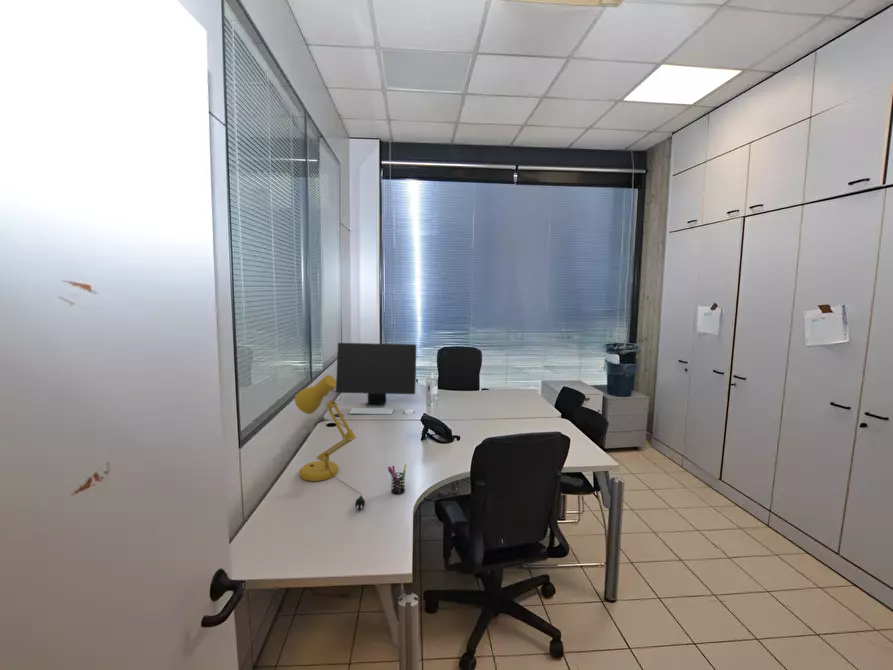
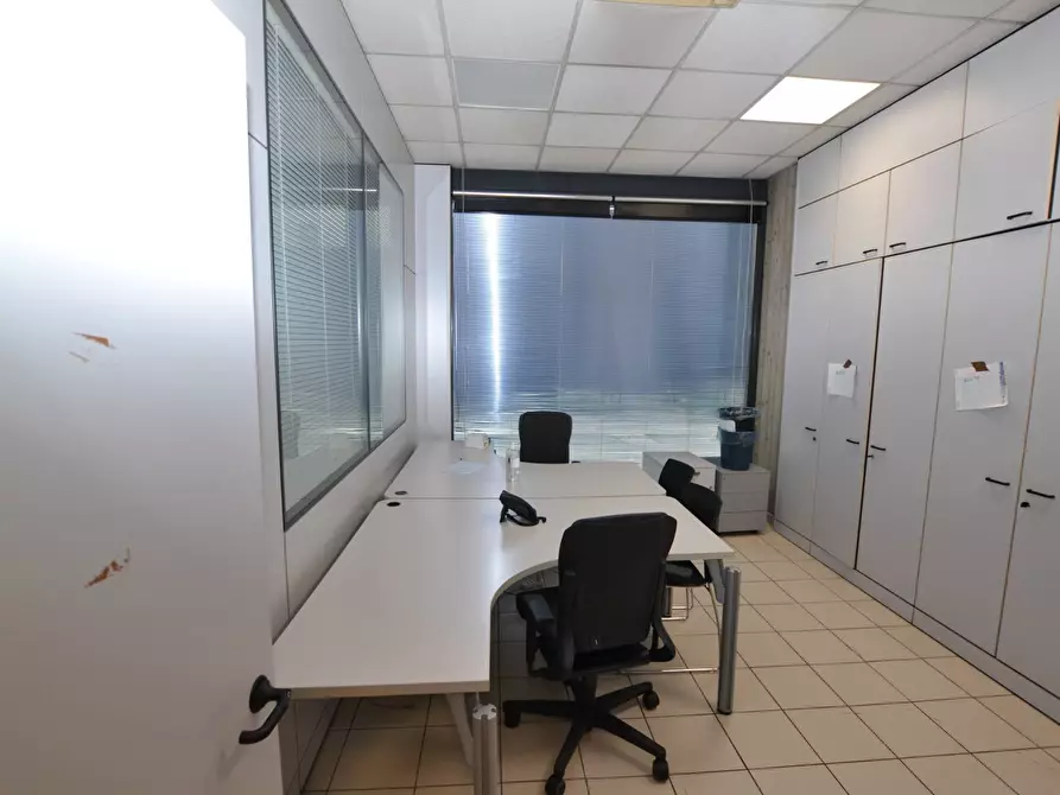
- desk lamp (339, 430)
- pen holder (398, 478)
- computer monitor (374, 376)
